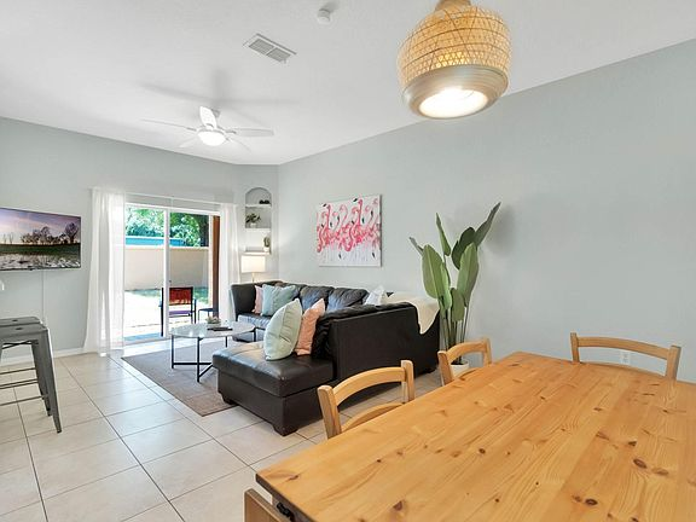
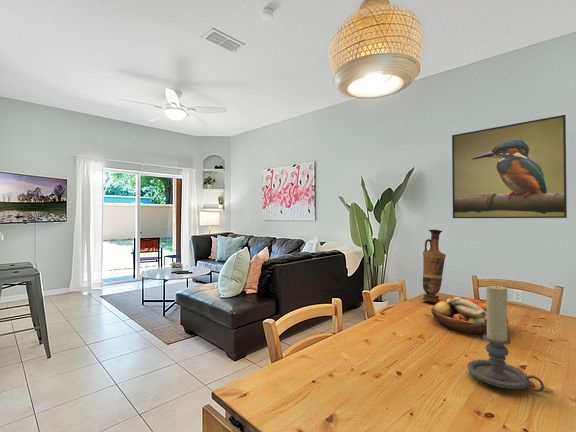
+ fruit bowl (468, 310)
+ vase (433, 265)
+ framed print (503, 172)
+ candle holder (503, 333)
